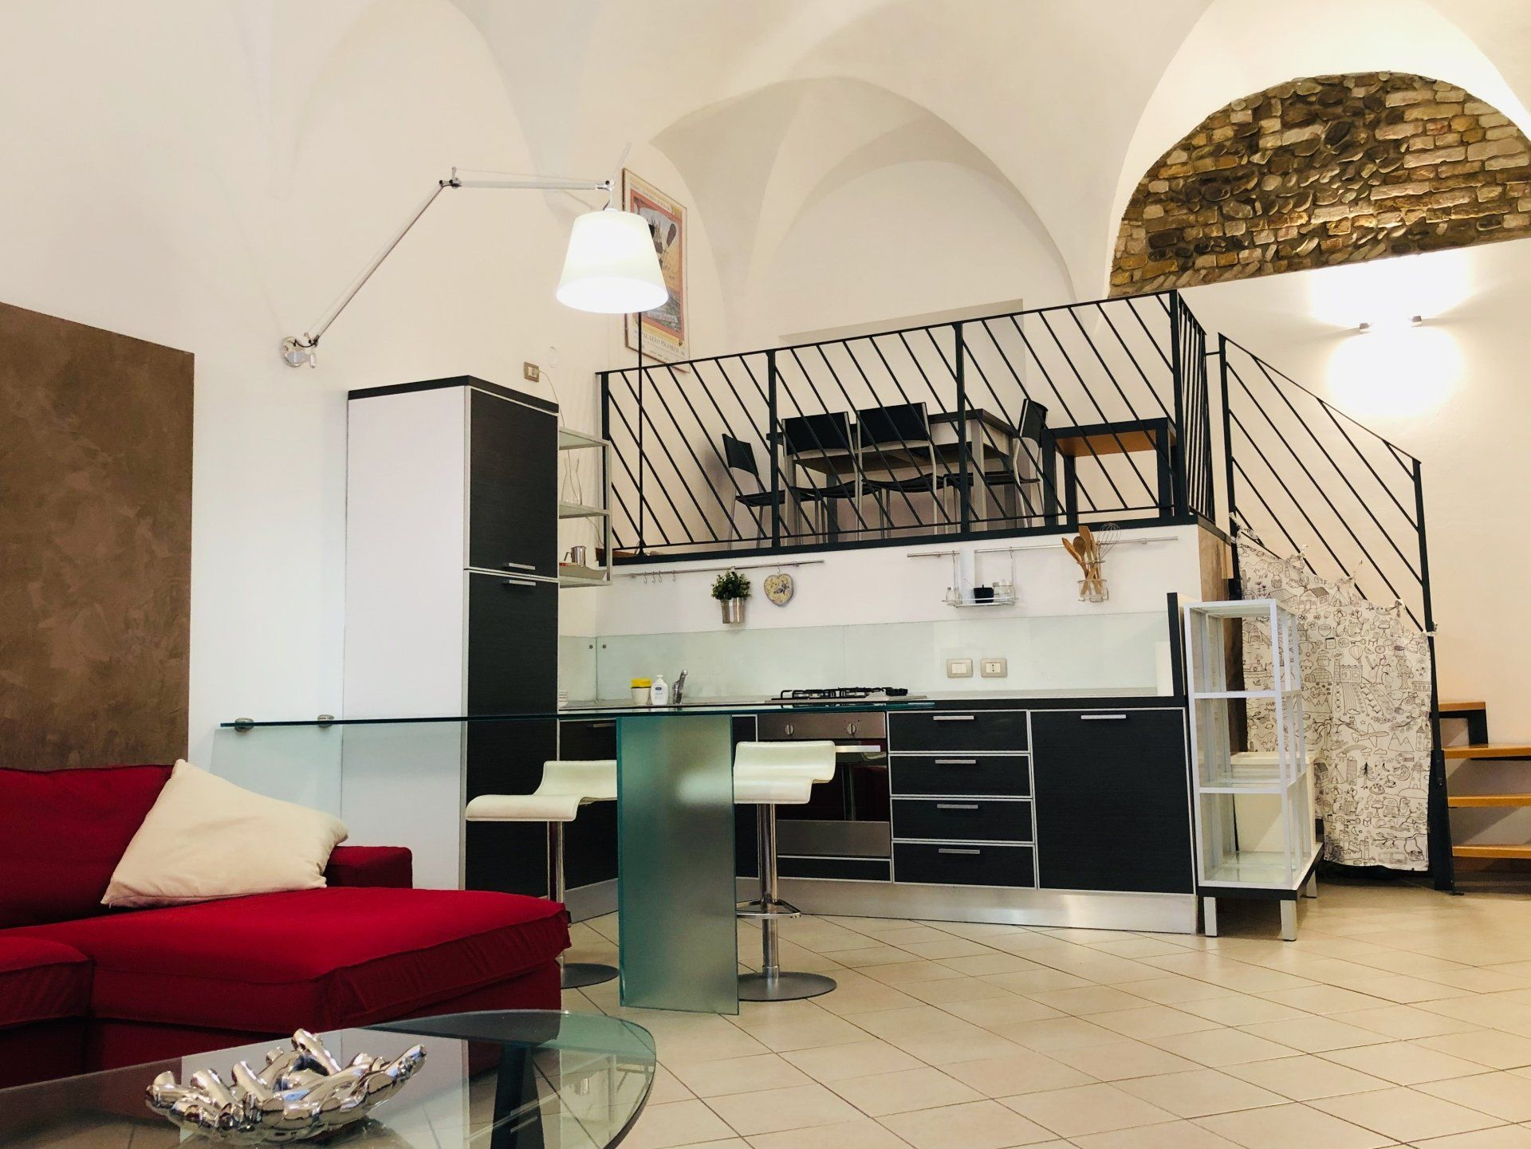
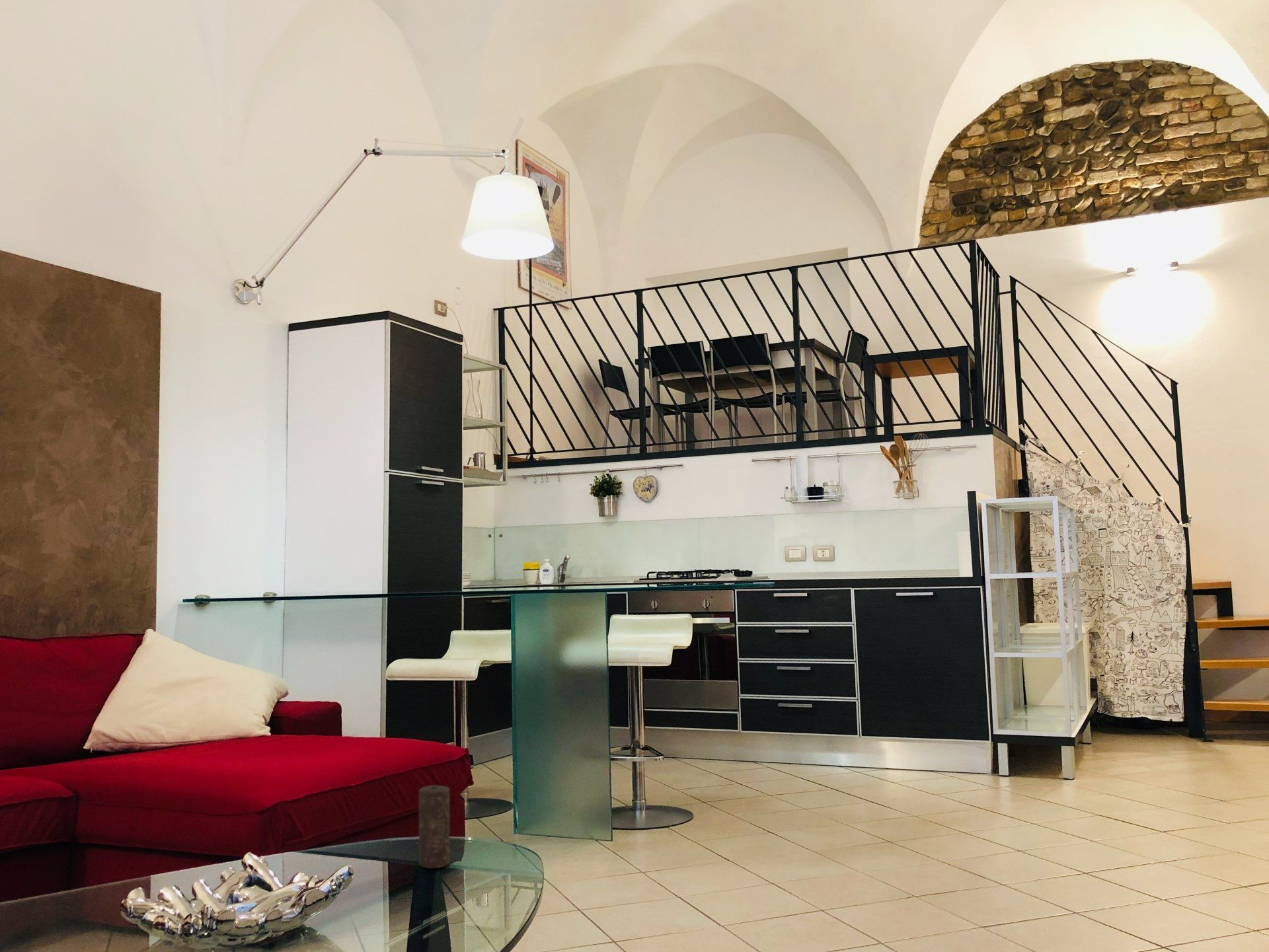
+ candle (434, 826)
